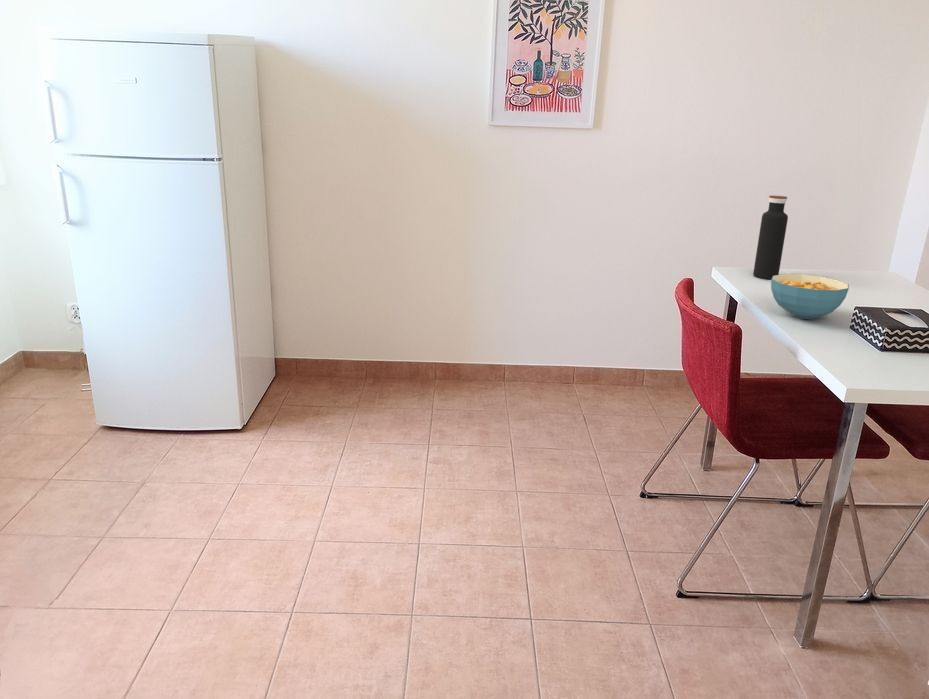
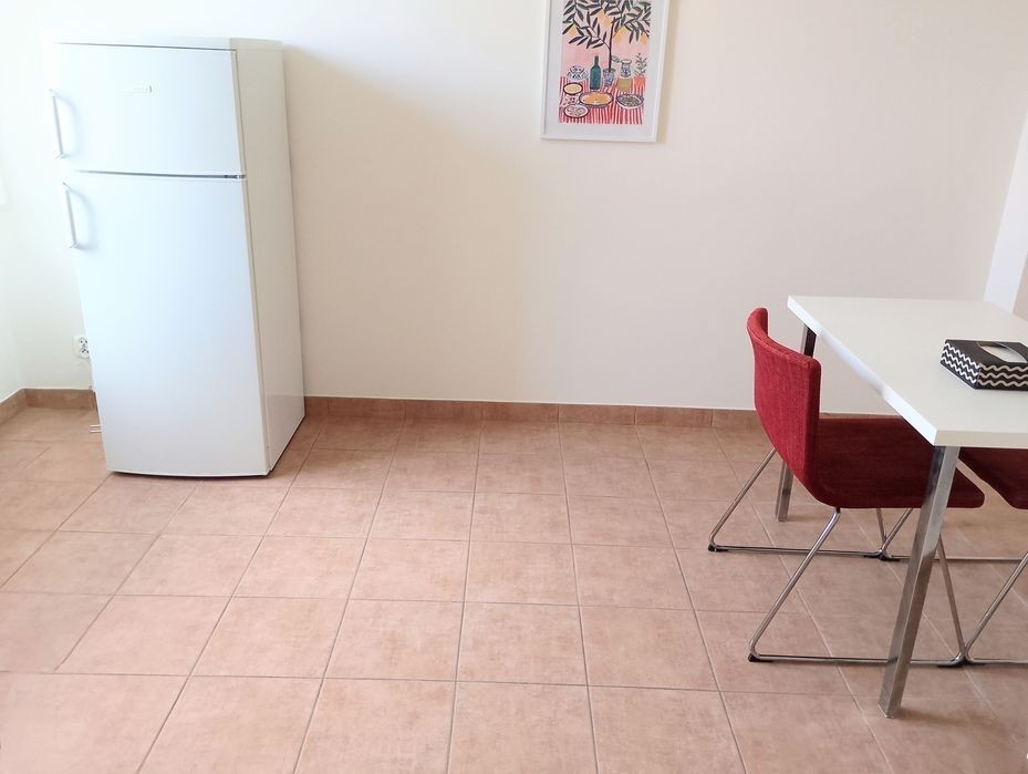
- water bottle (771, 237)
- cereal bowl (806, 299)
